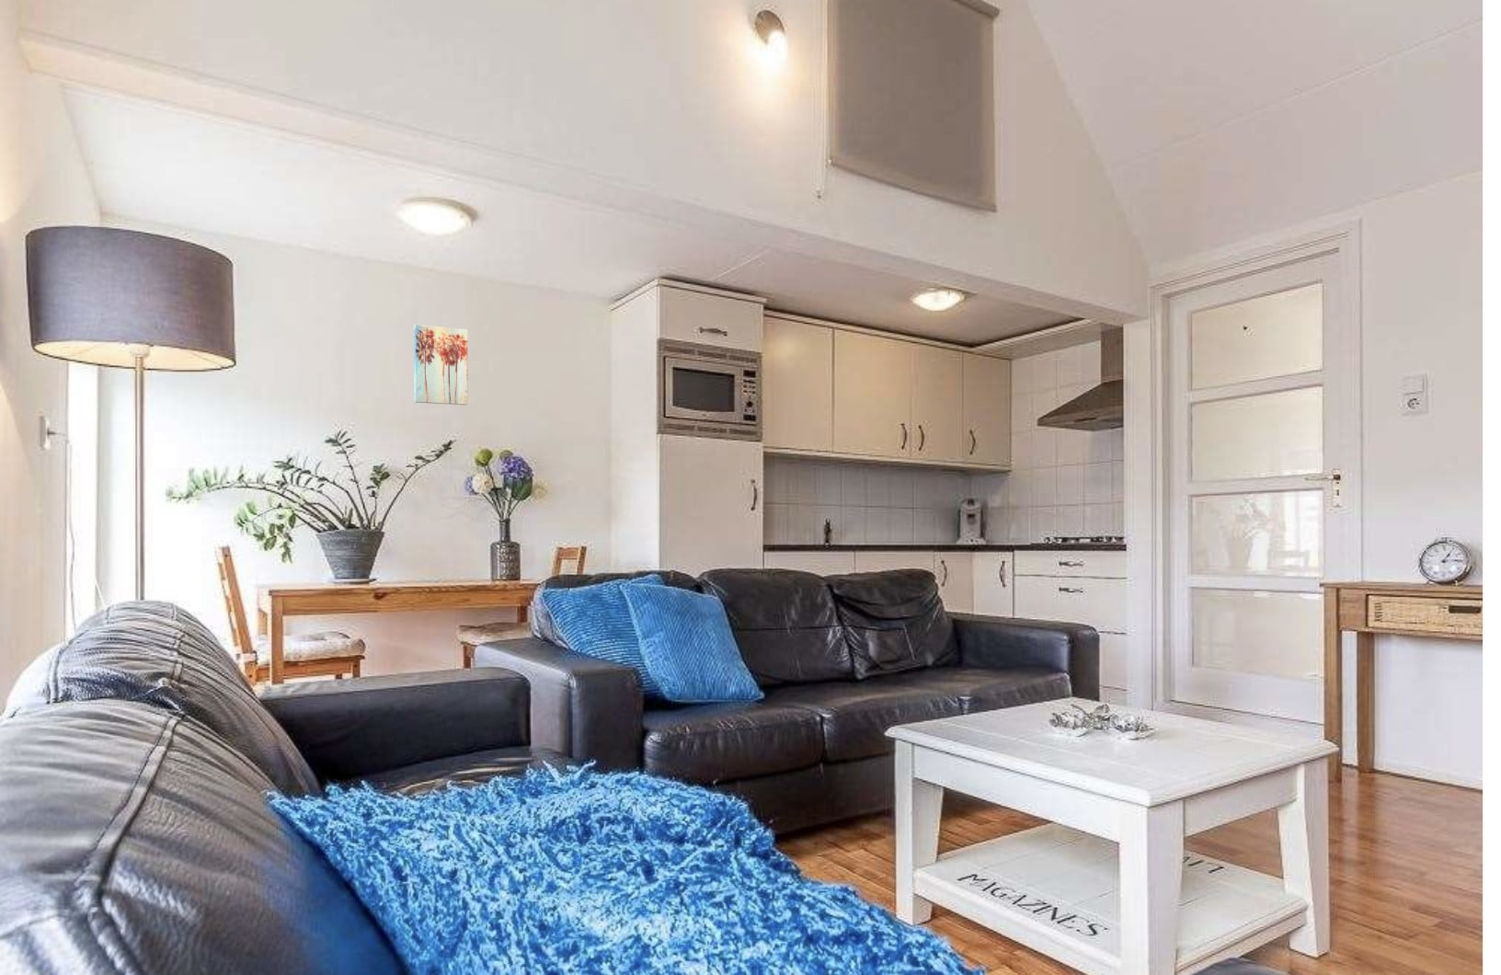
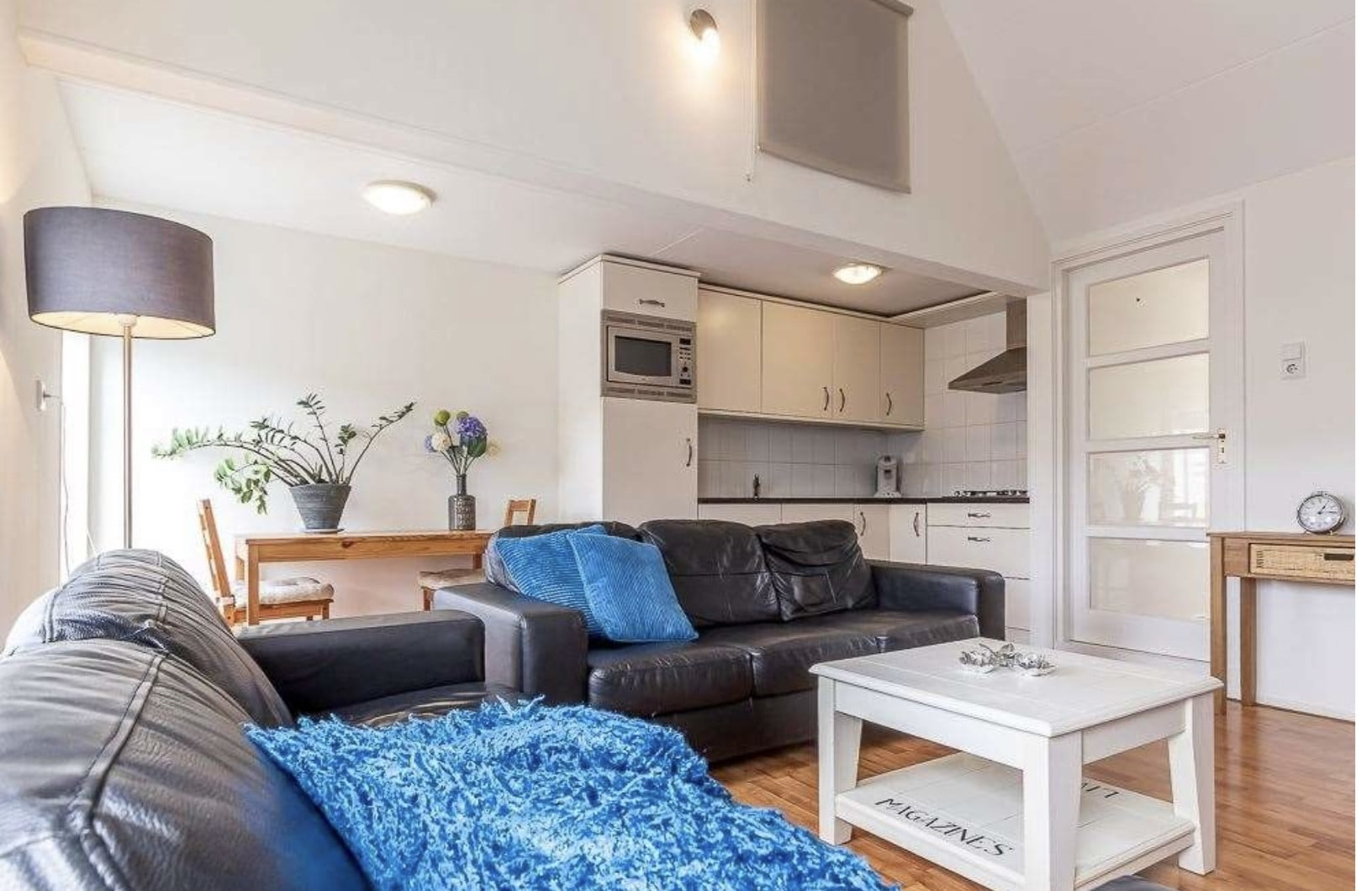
- wall art (441, 365)
